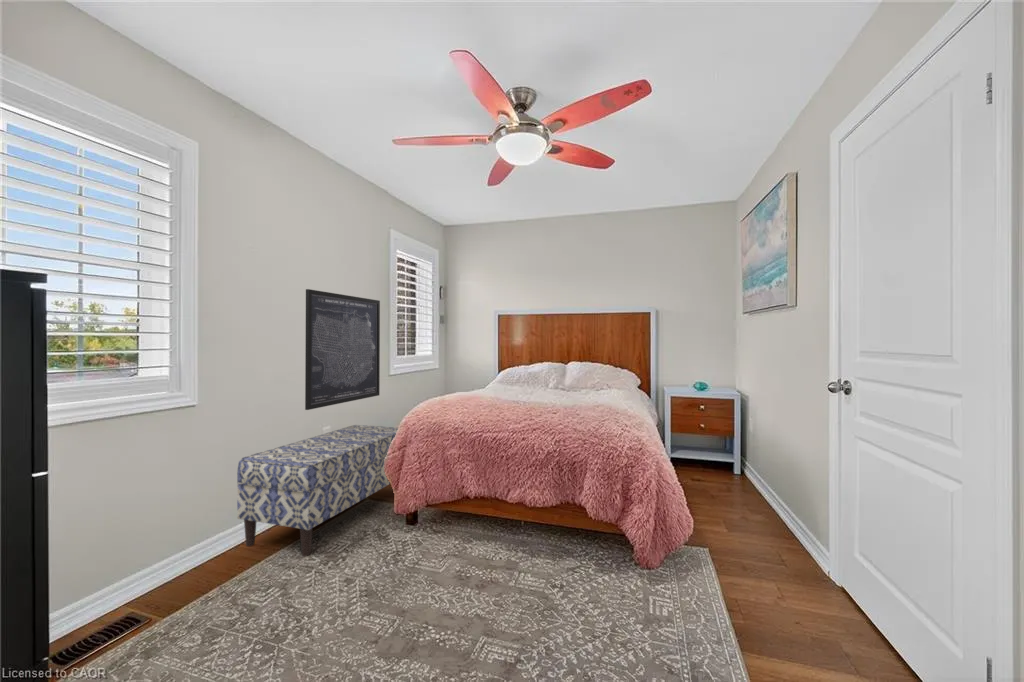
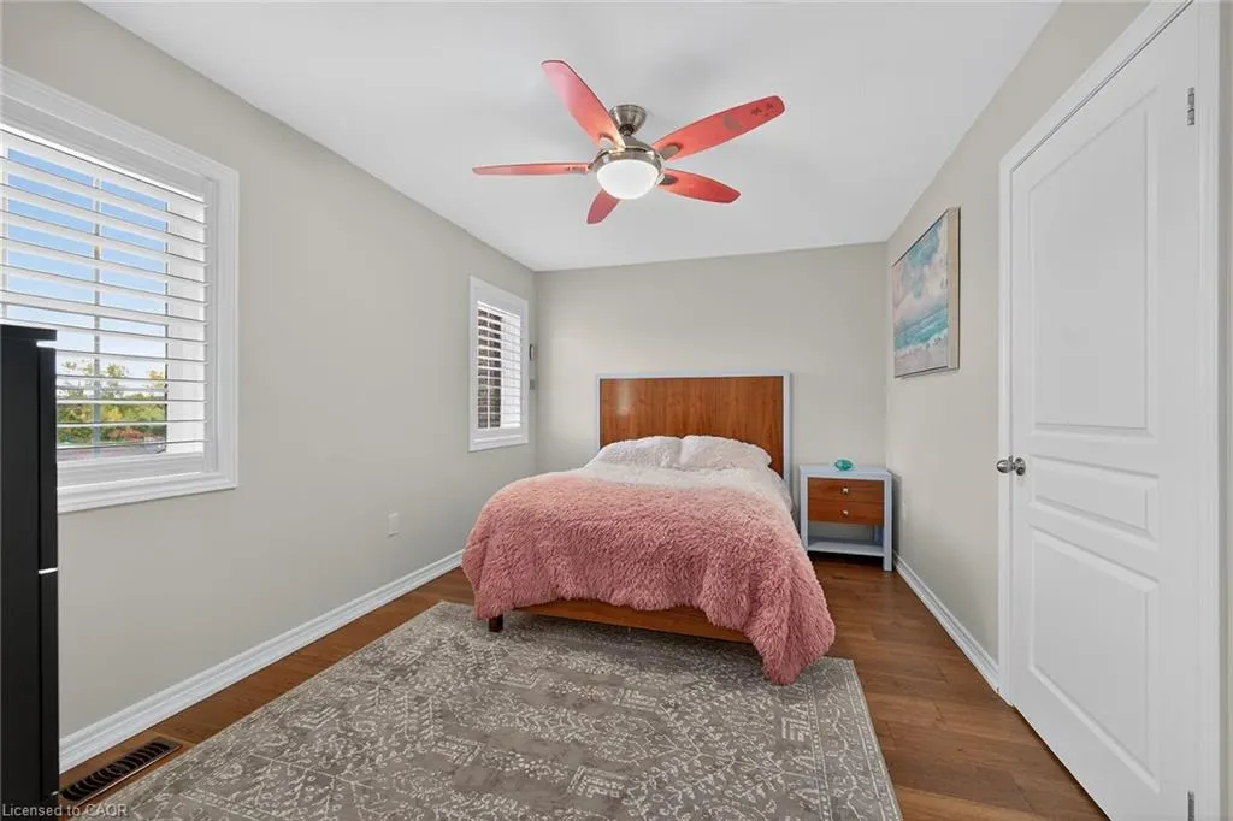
- bench (336, 478)
- wall art (347, 348)
